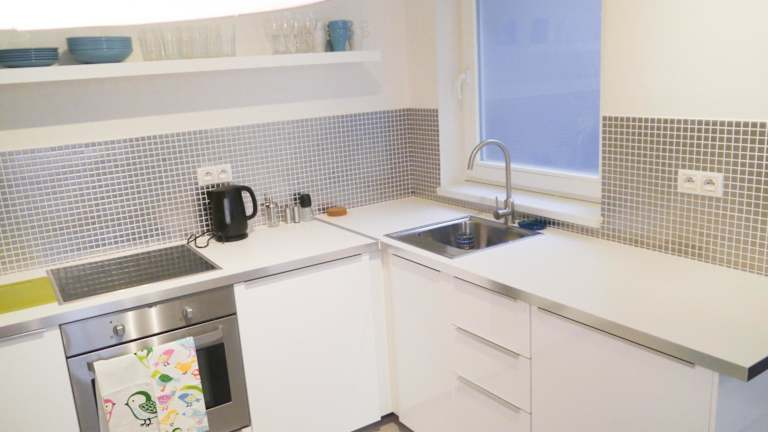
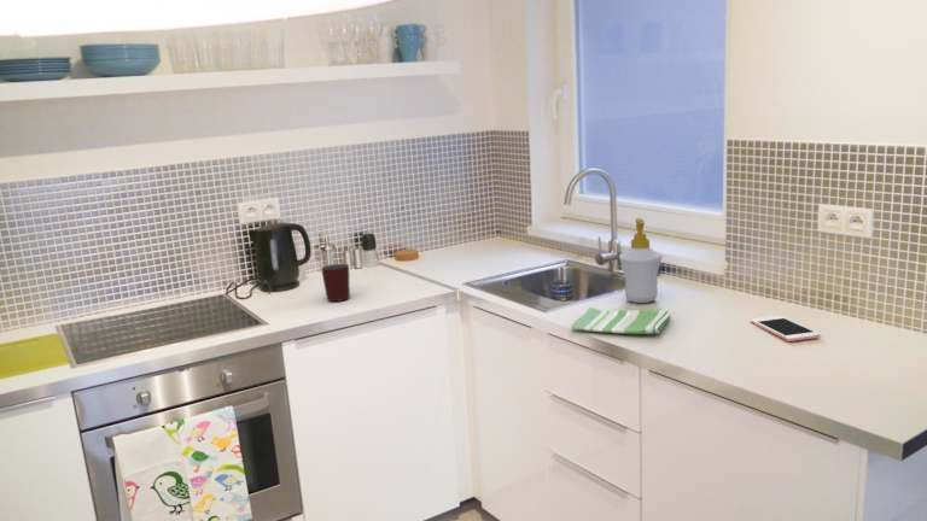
+ cell phone (783, 327)
+ dish towel (622, 320)
+ soap bottle (640, 259)
+ mug (339, 281)
